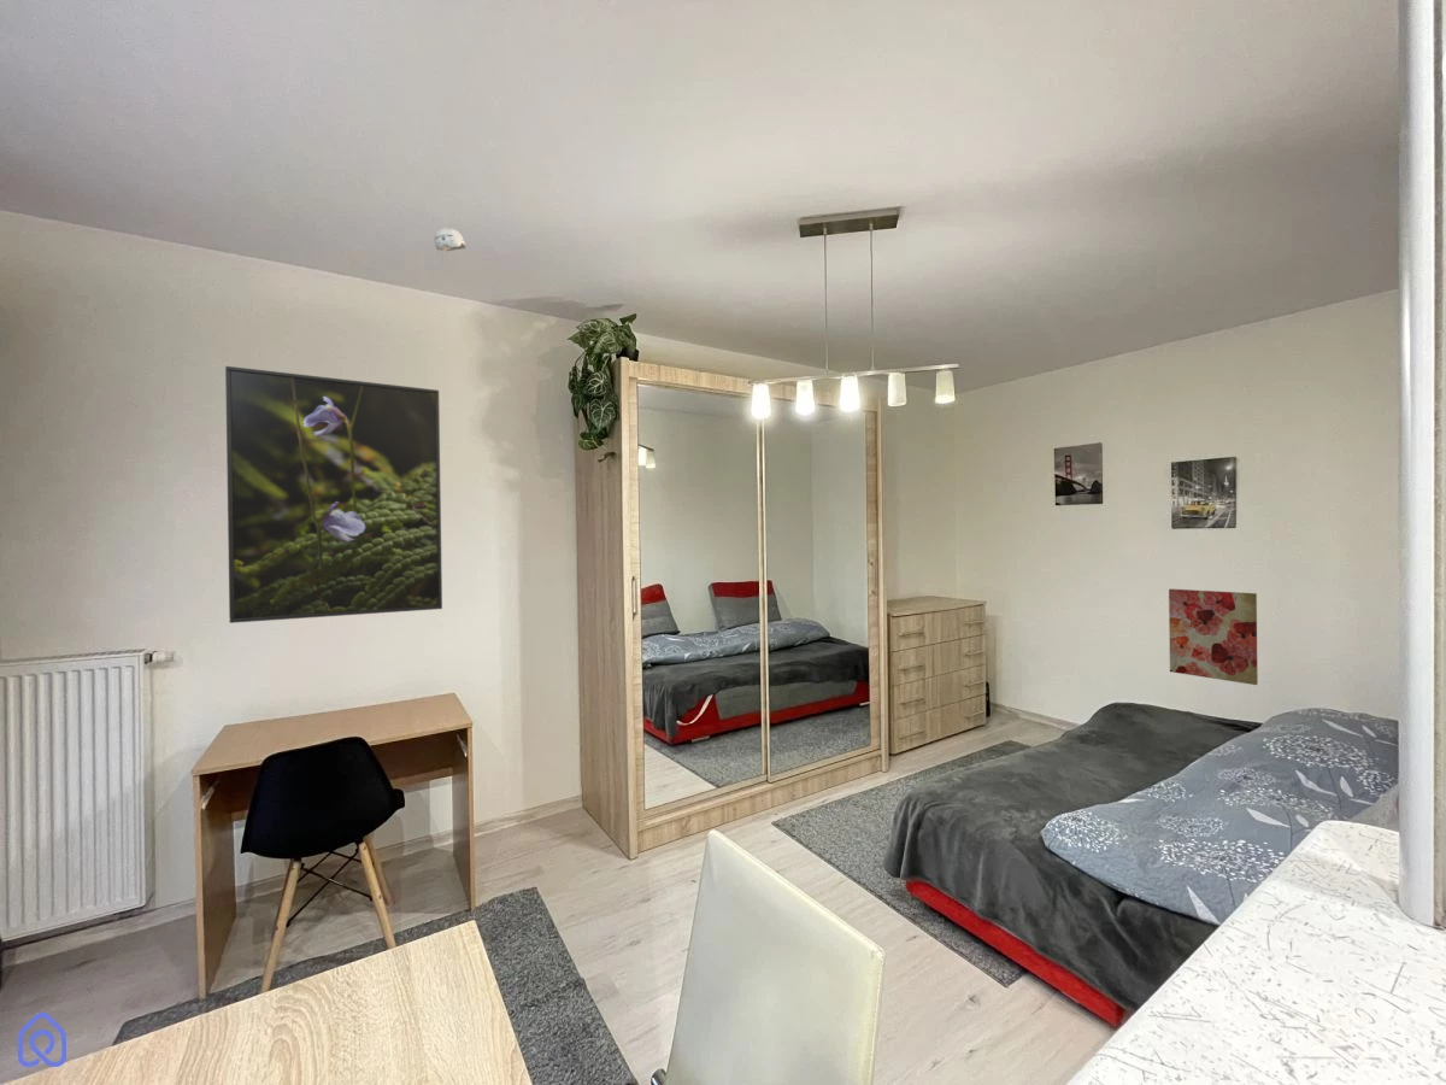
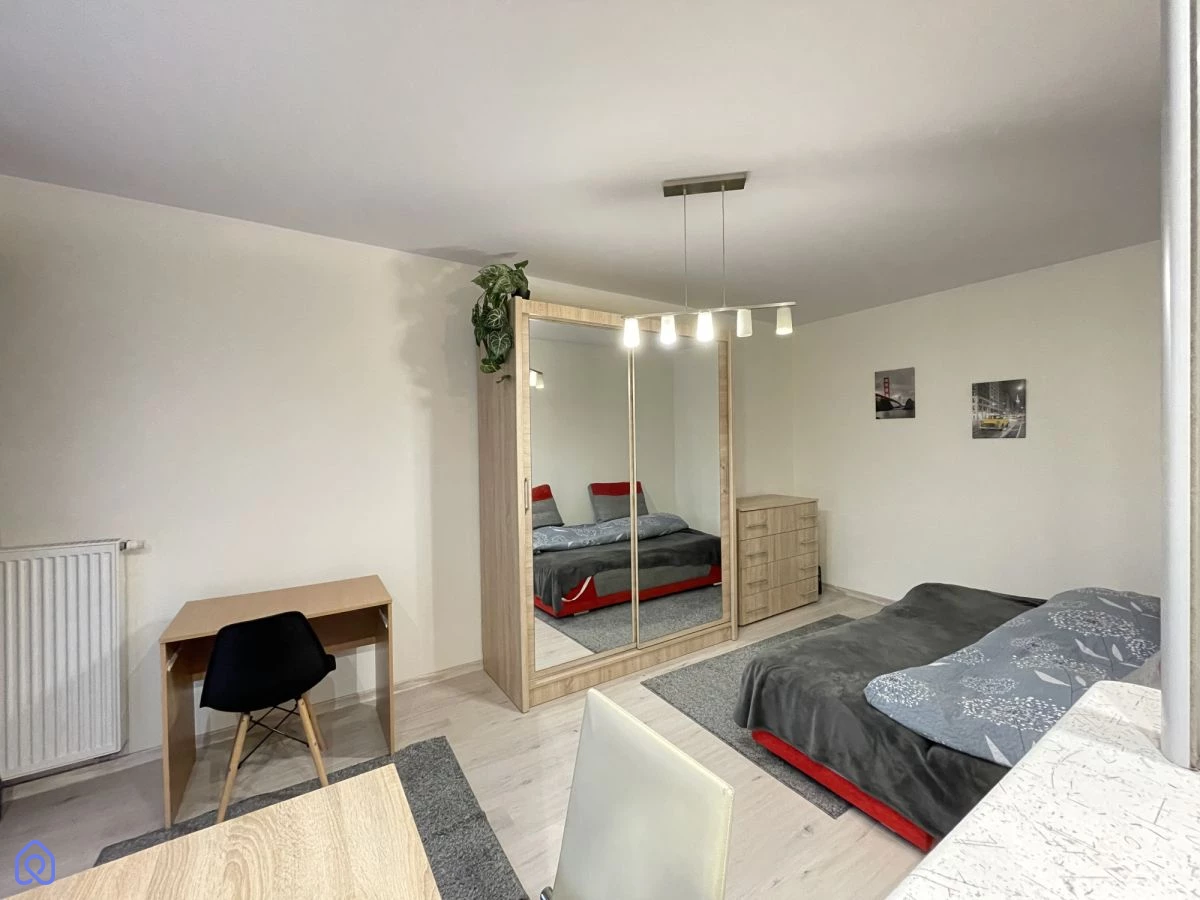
- wall art (1211, 634)
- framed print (342, 497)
- smoke detector (449, 242)
